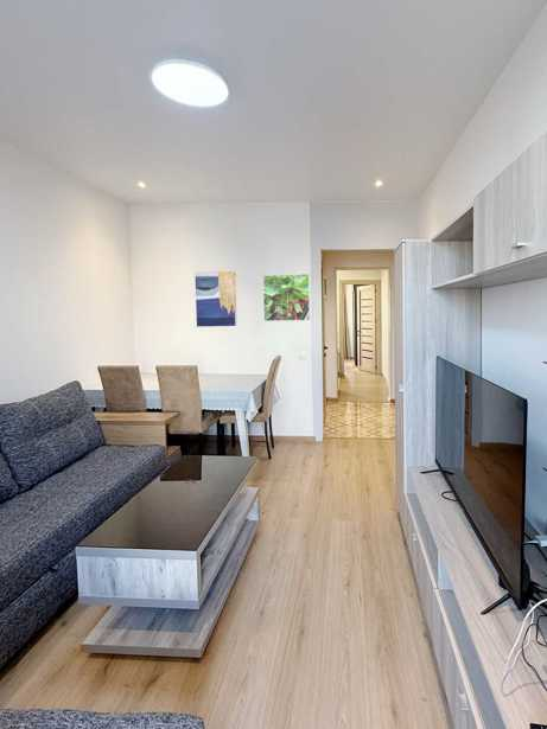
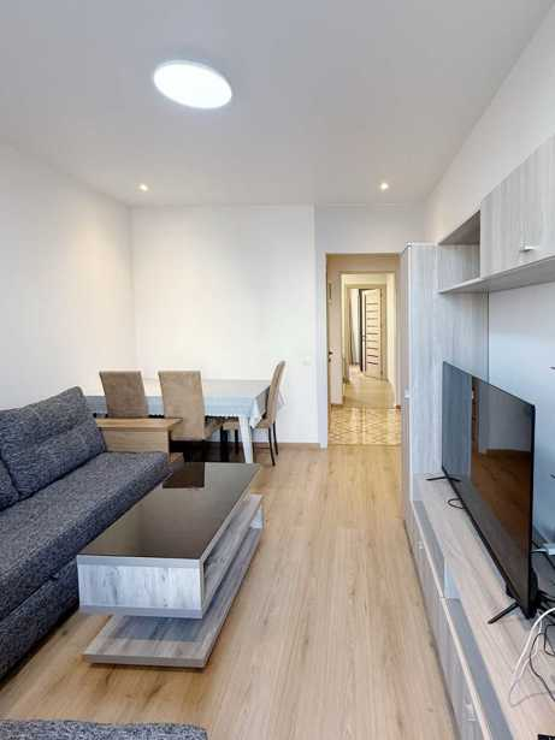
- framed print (286, 298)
- wall art (216, 299)
